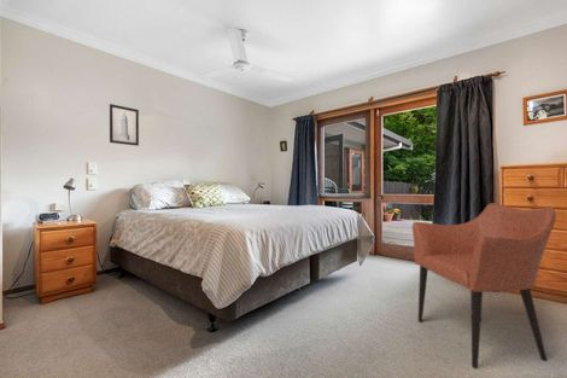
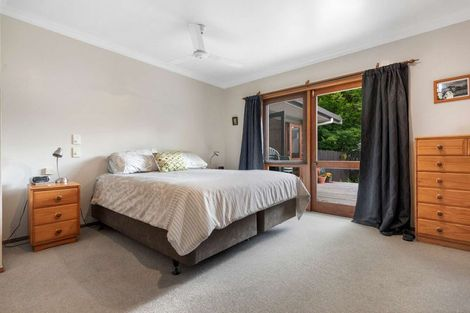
- wall art (124, 126)
- armchair (483, 272)
